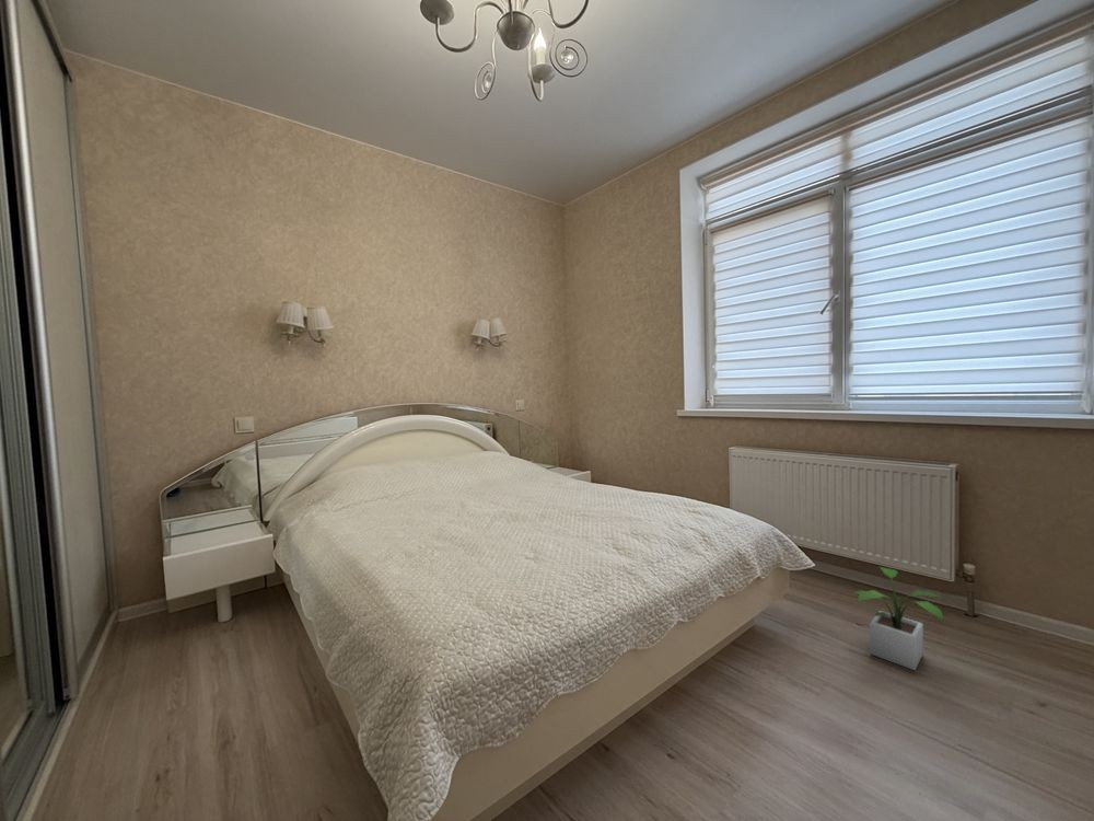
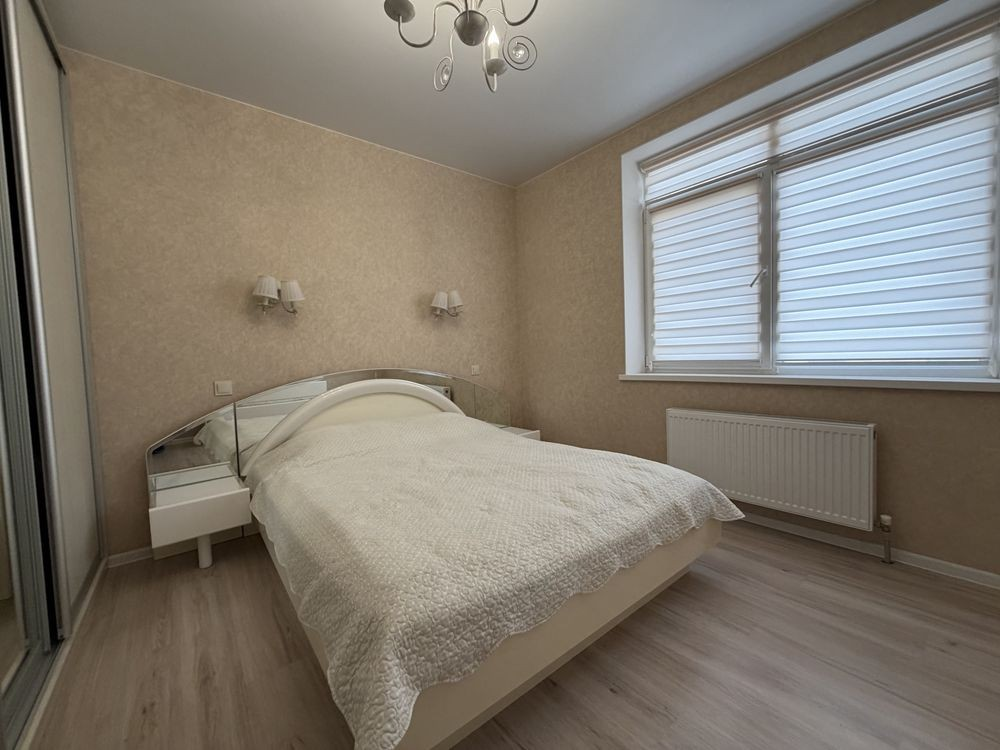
- potted plant (898, 617)
